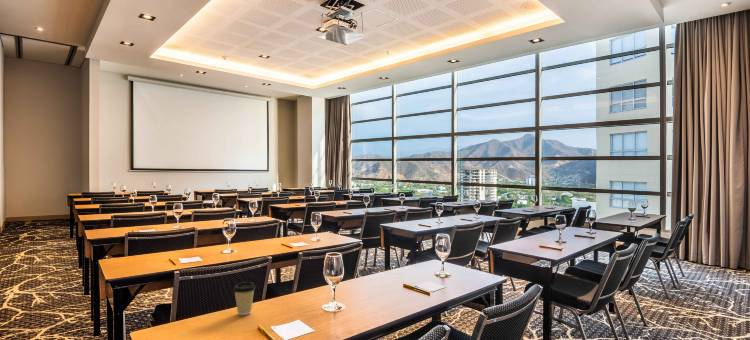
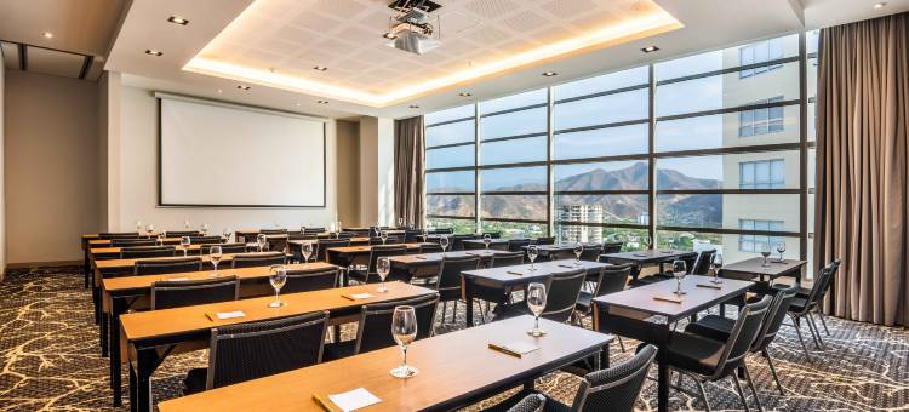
- coffee cup (244, 298)
